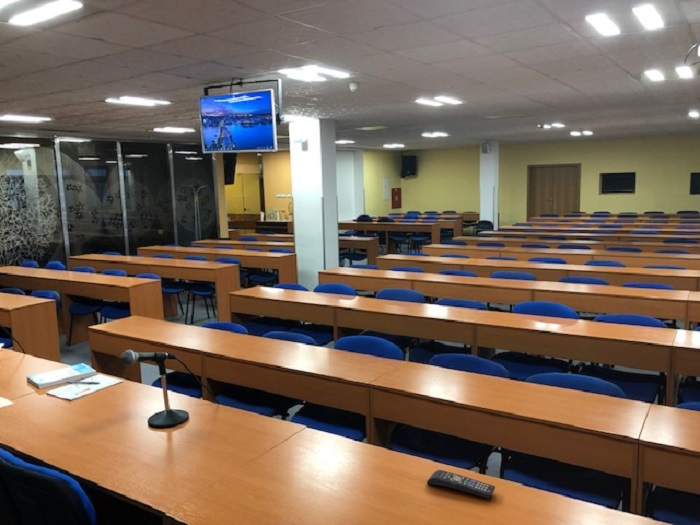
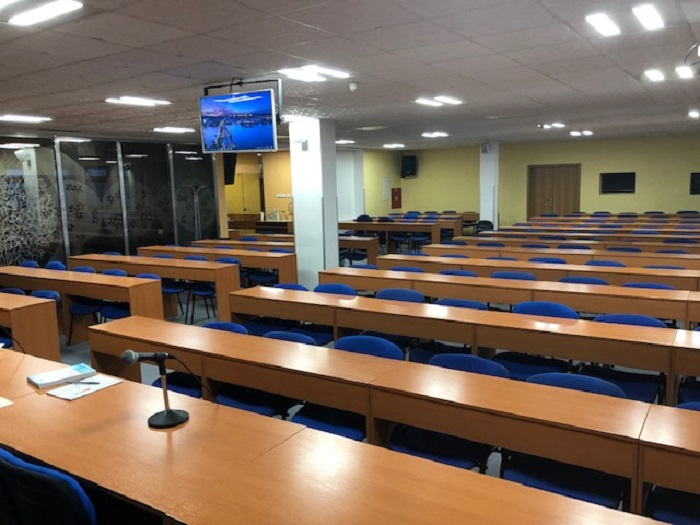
- remote control (460, 483)
